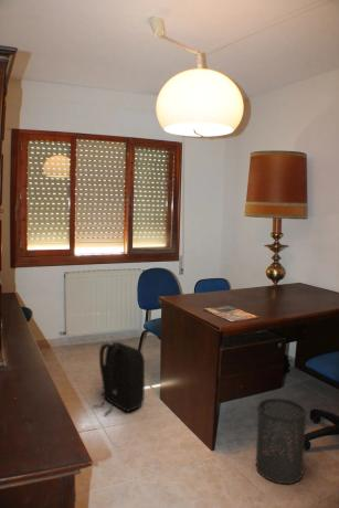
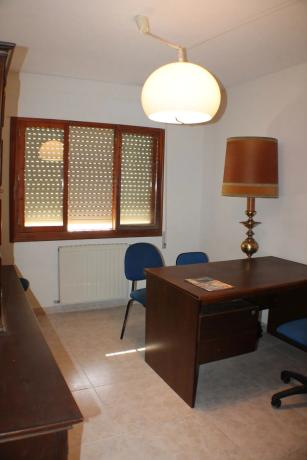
- backpack (117, 374)
- trash can (279, 438)
